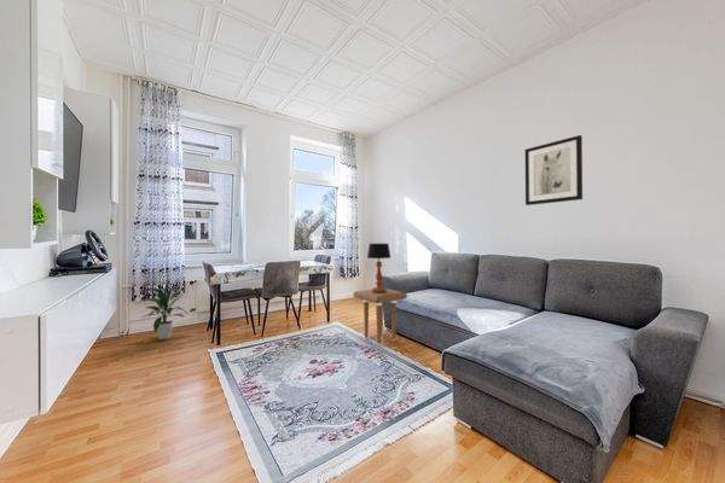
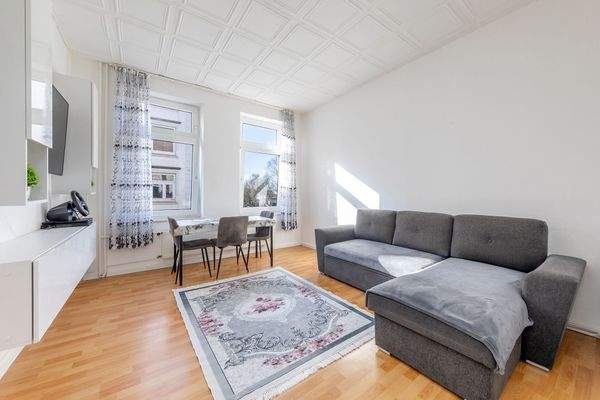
- side table (379, 315)
- table lamp (378, 267)
- indoor plant (163, 309)
- wall art (551, 173)
